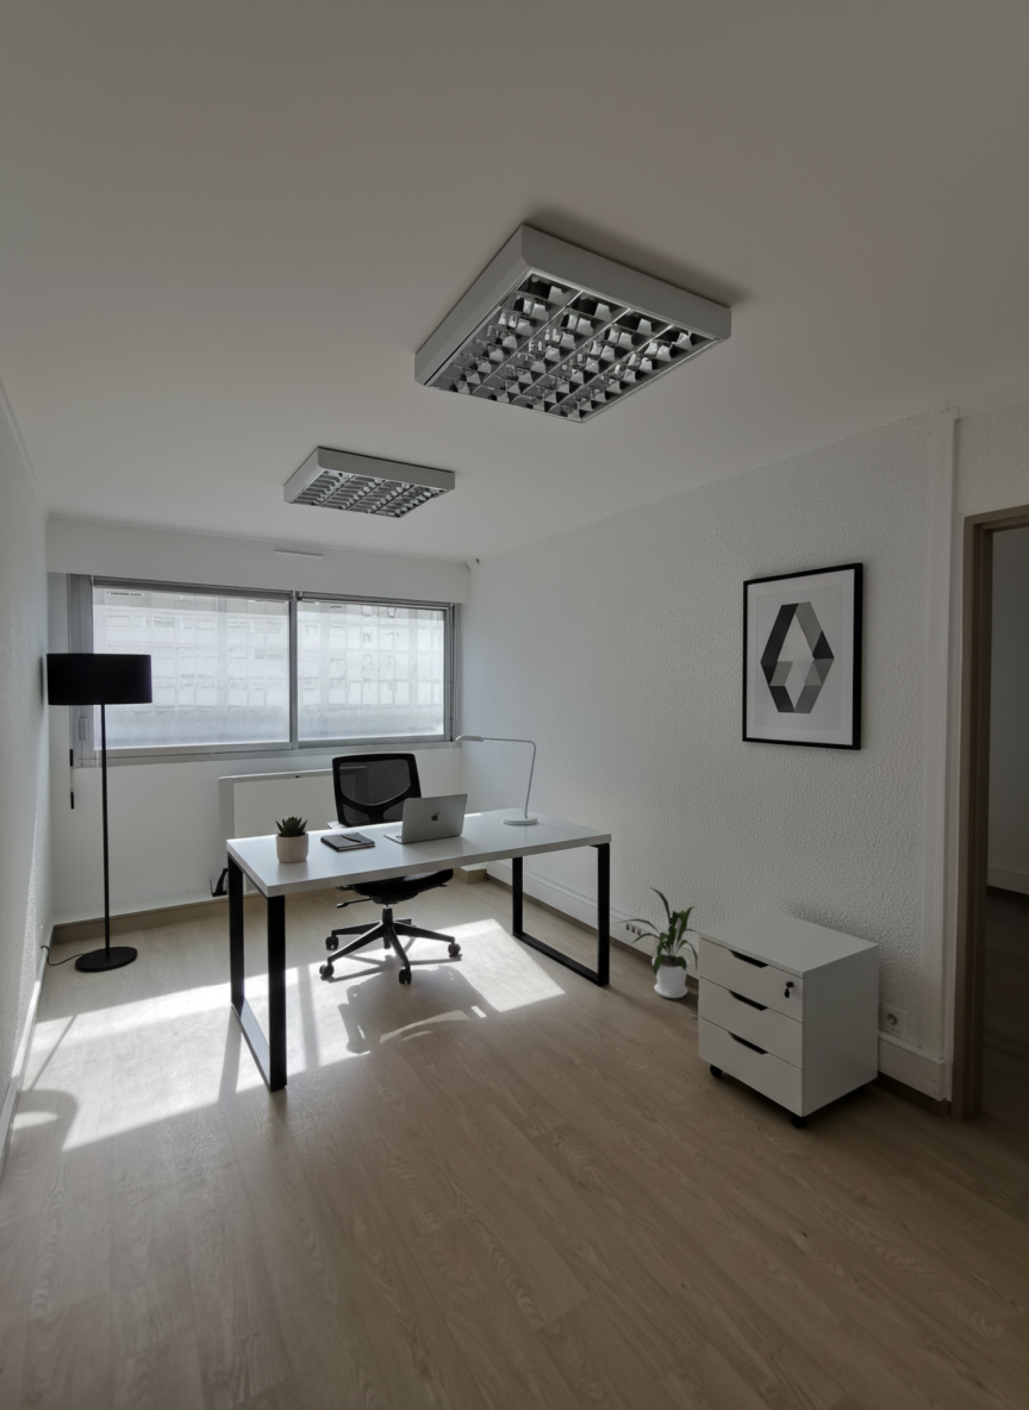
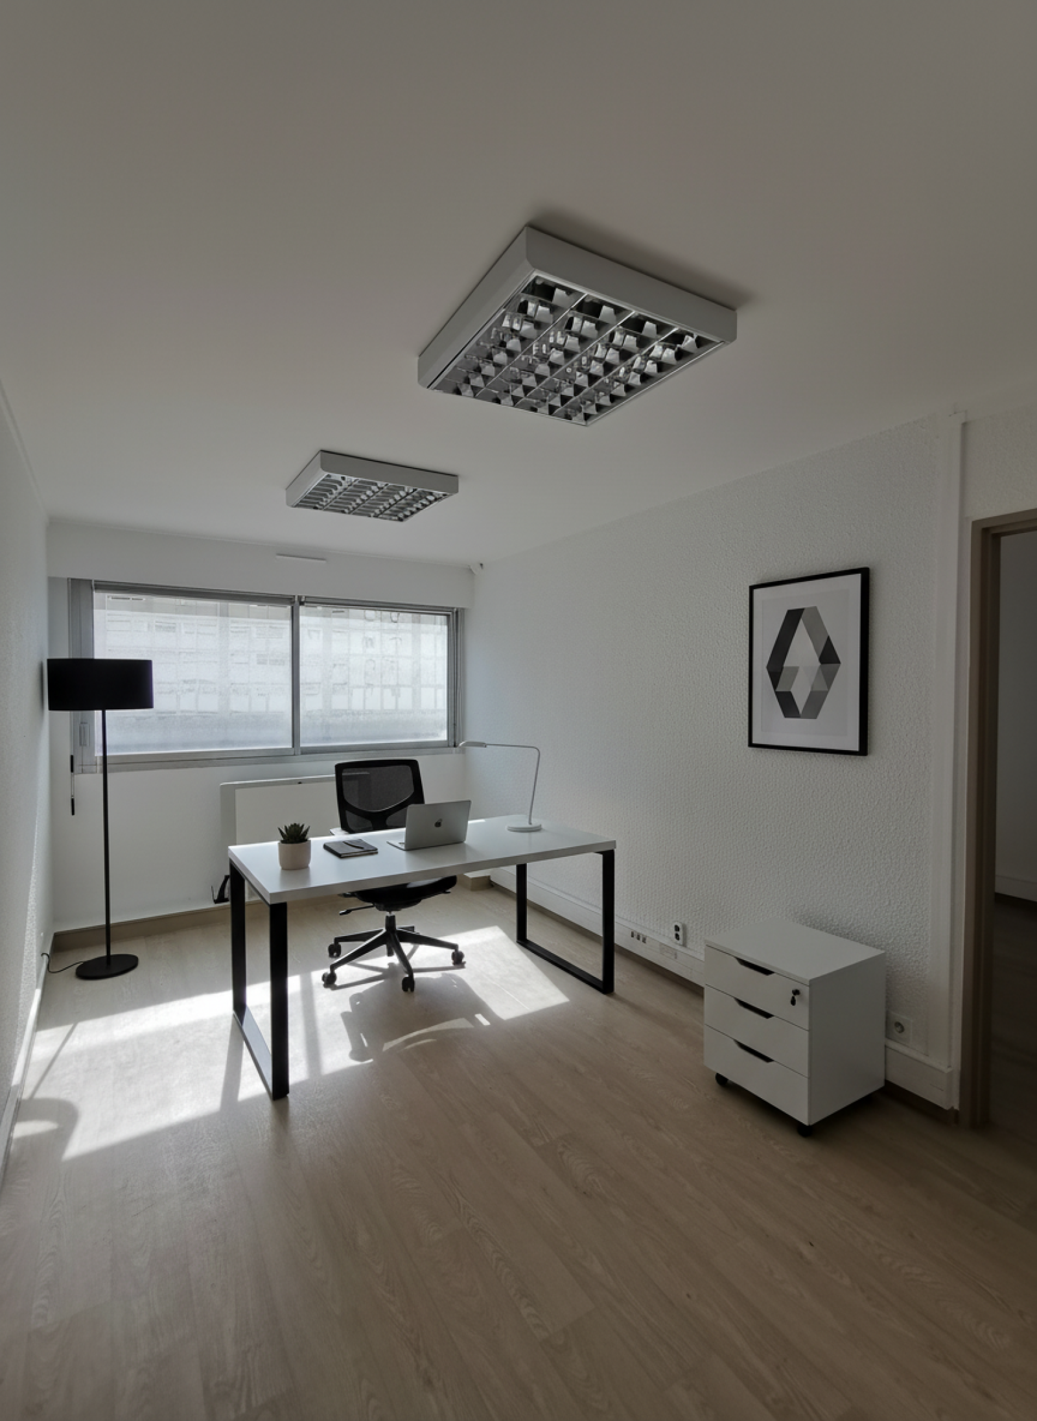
- house plant (668, 943)
